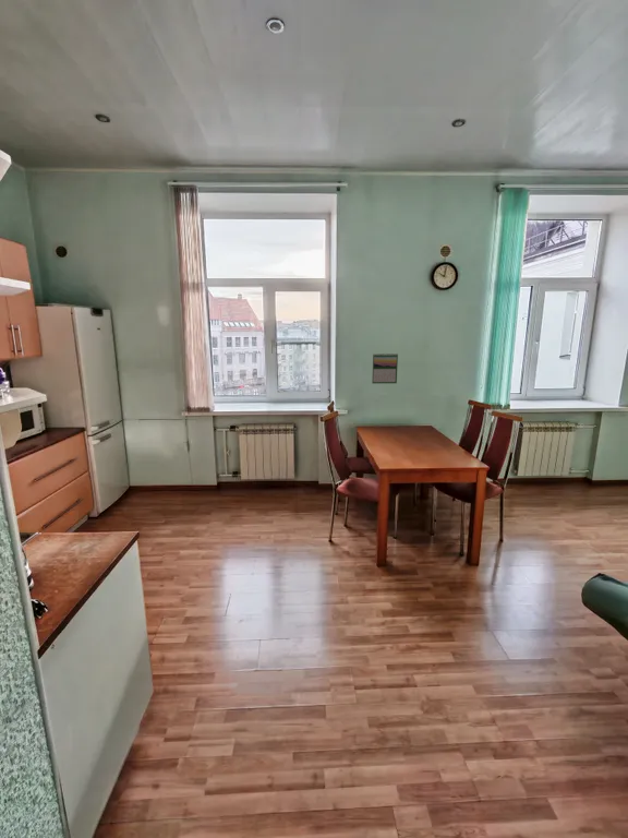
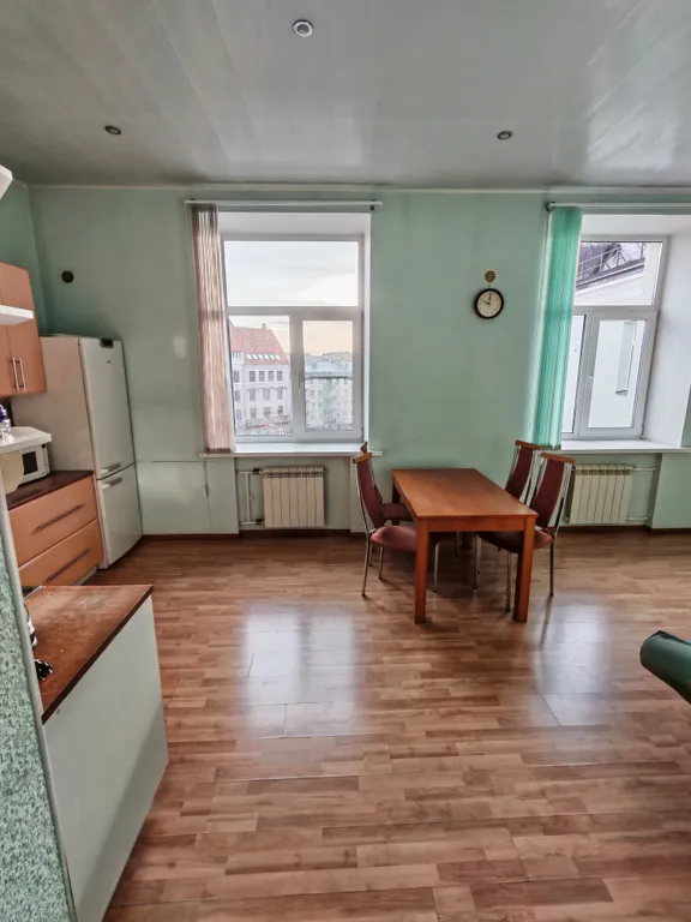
- calendar (385, 368)
